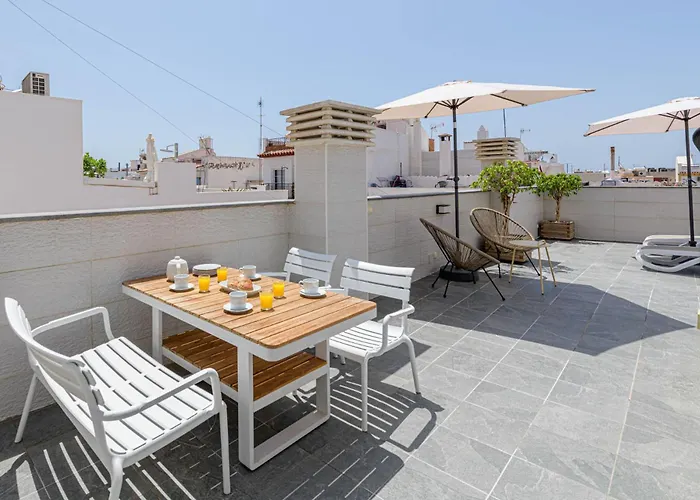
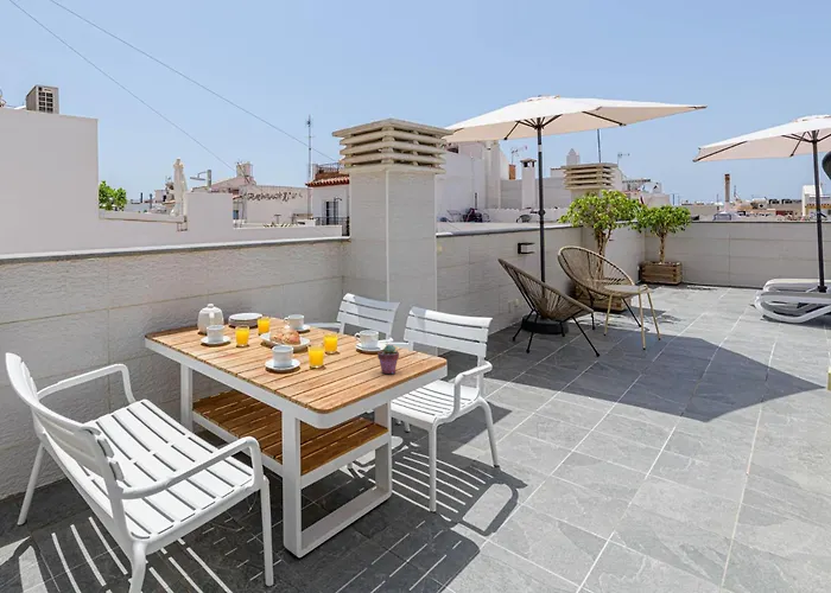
+ potted succulent (388, 358)
